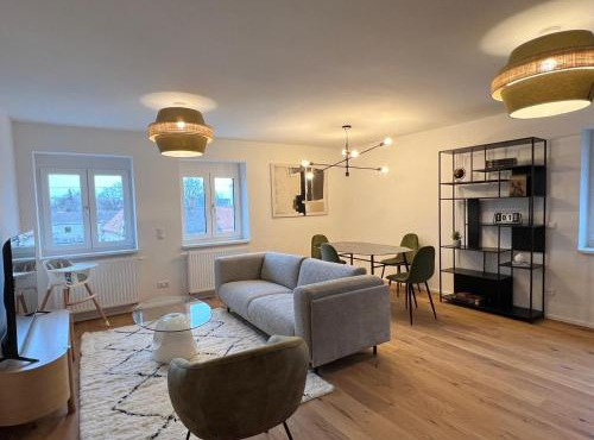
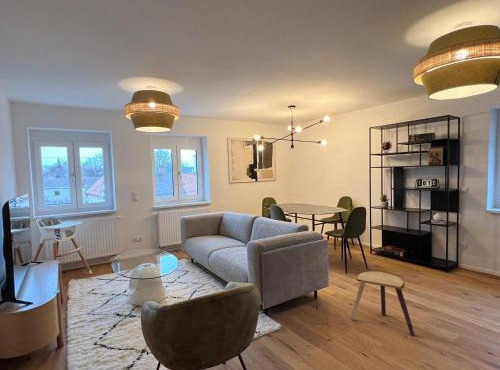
+ stool (383, 300)
